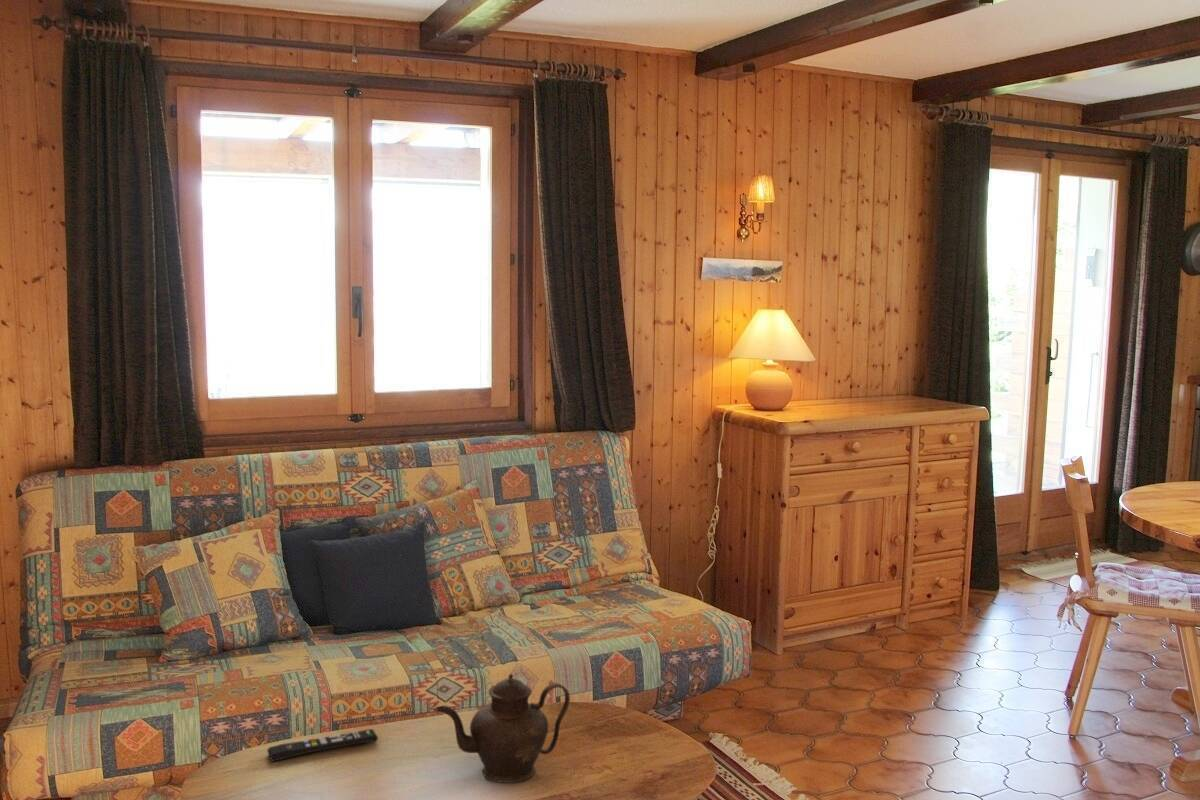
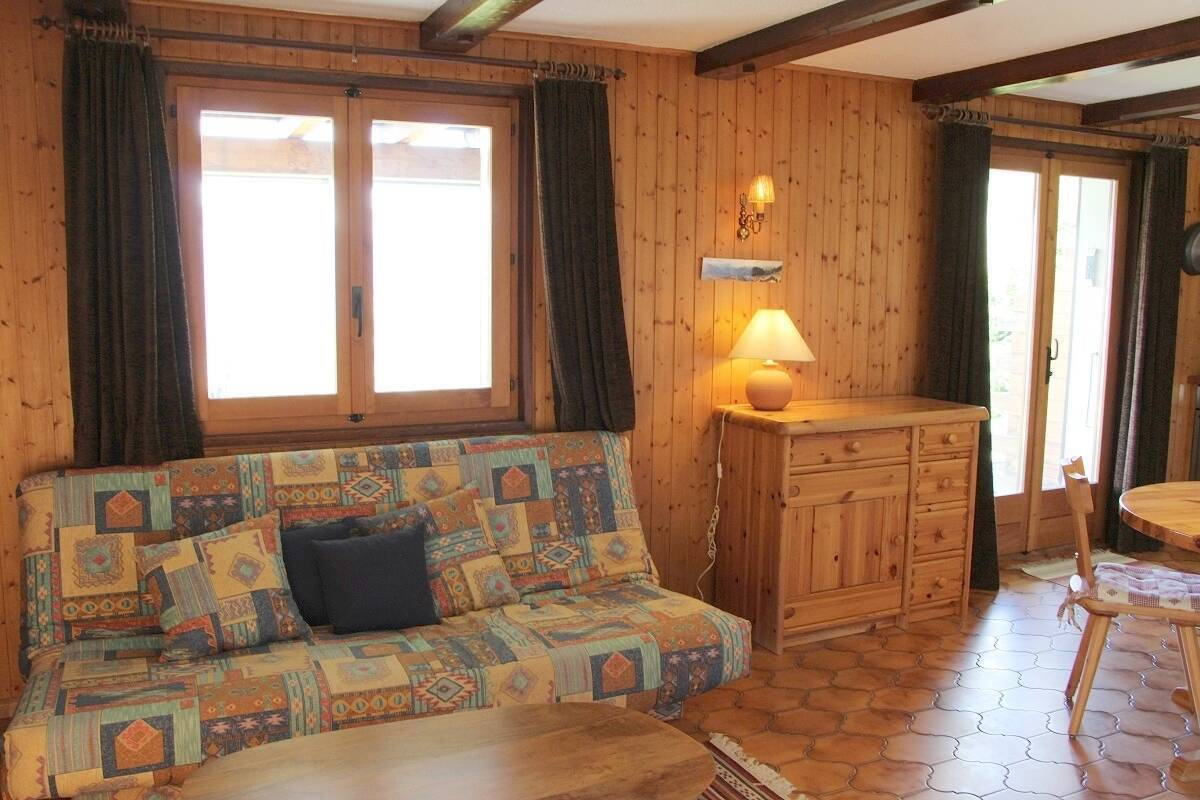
- teapot (503, 723)
- remote control (323, 744)
